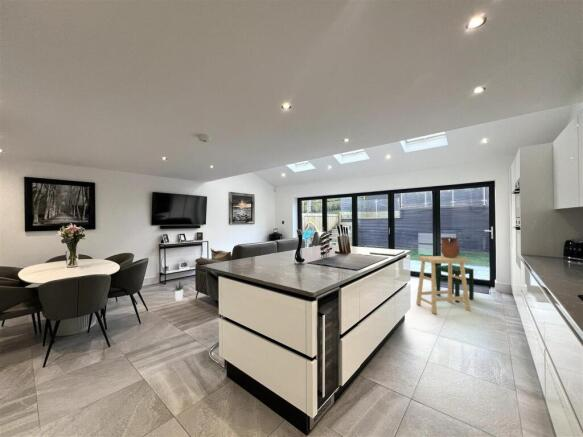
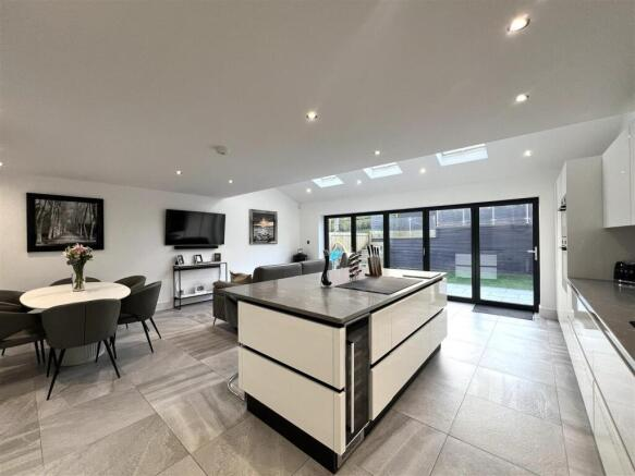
- vessel (450, 247)
- stool (448, 282)
- stool (454, 282)
- potted plant (179, 291)
